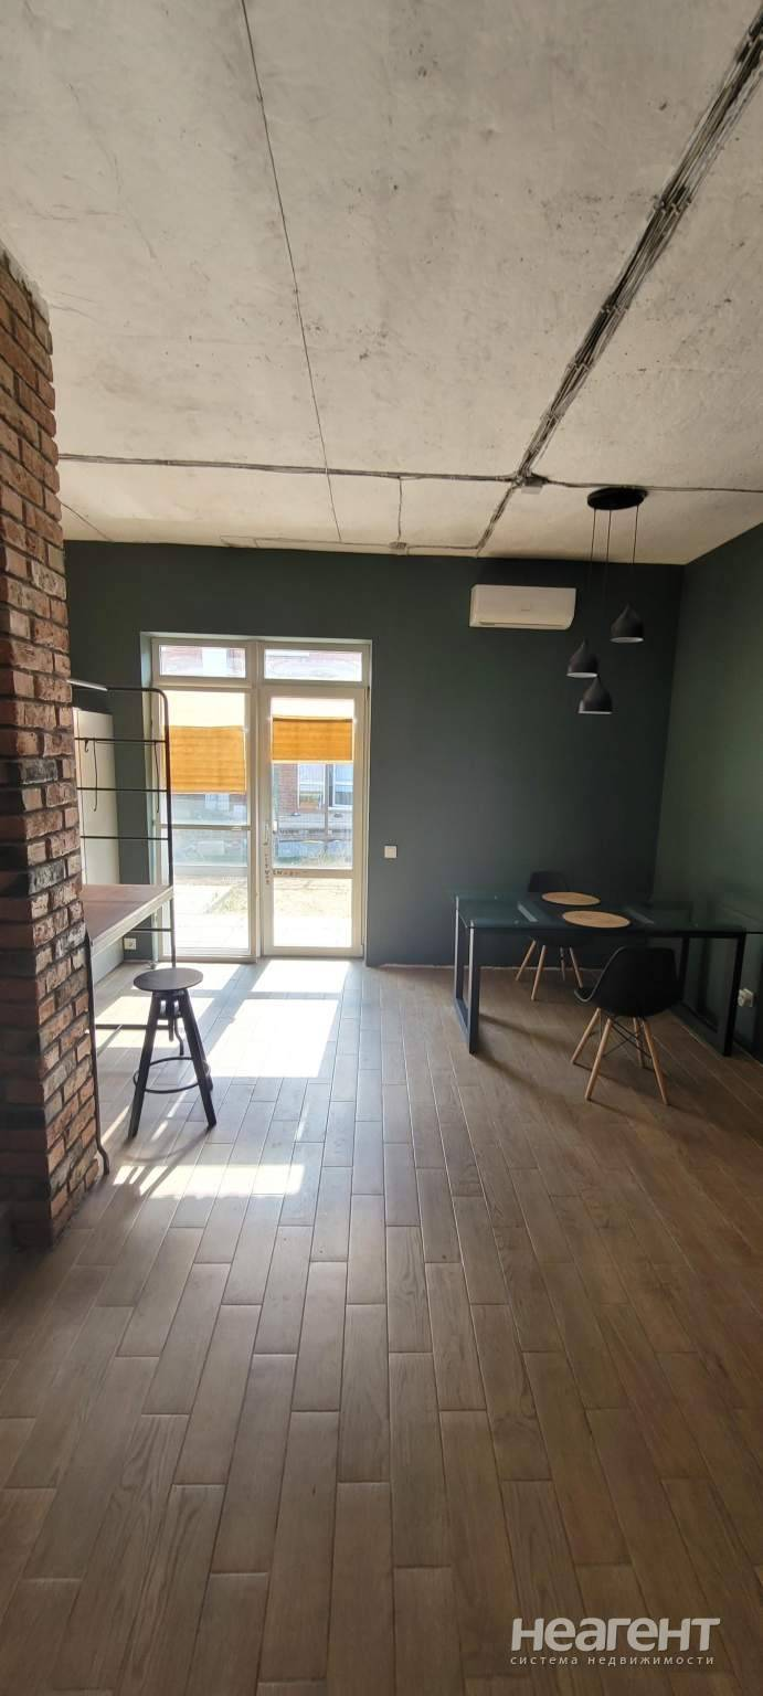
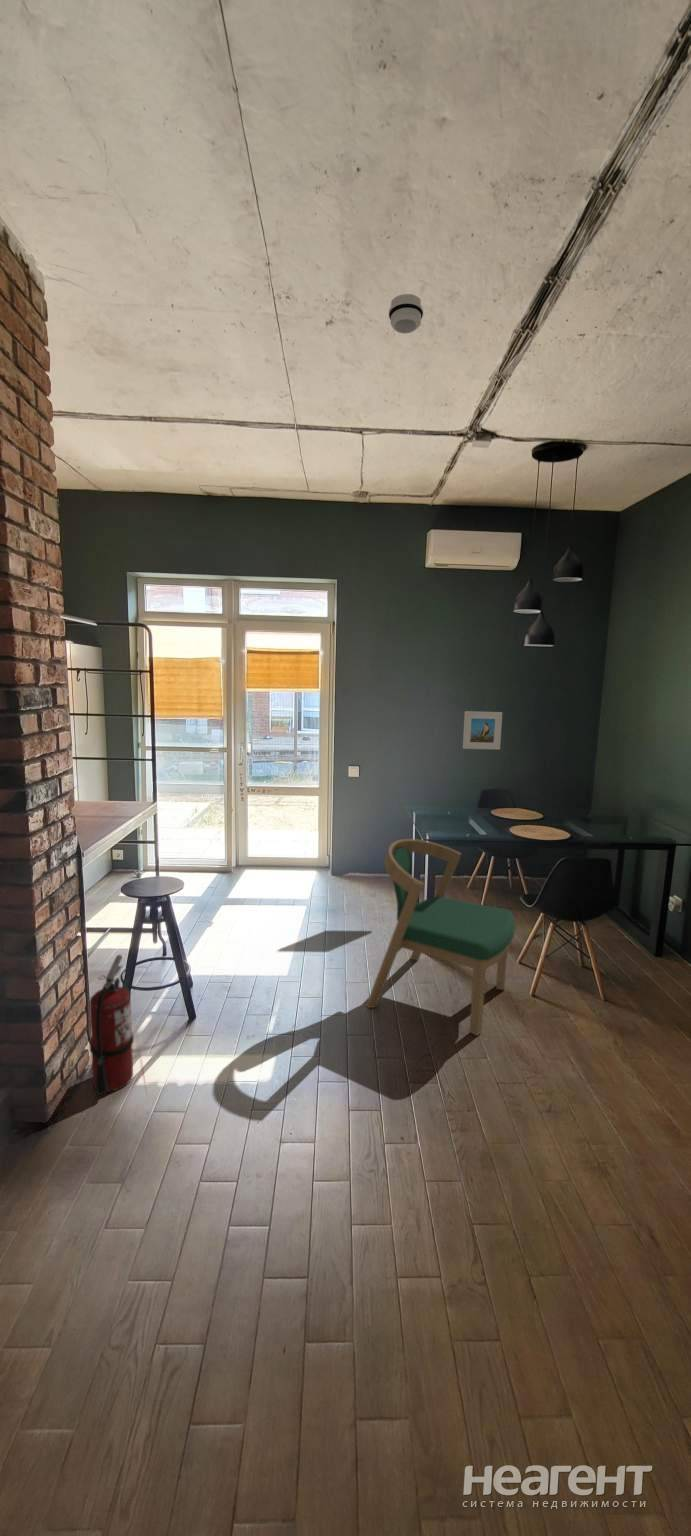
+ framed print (482, 730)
+ fire extinguisher (110, 1025)
+ dining chair (446, 924)
+ smoke detector (405, 314)
